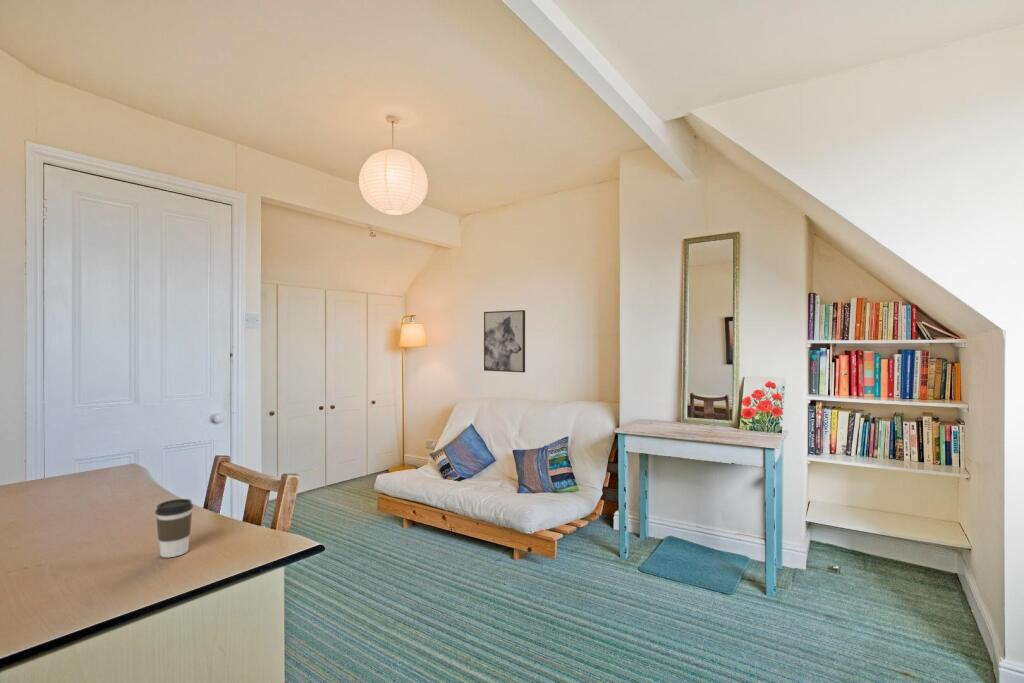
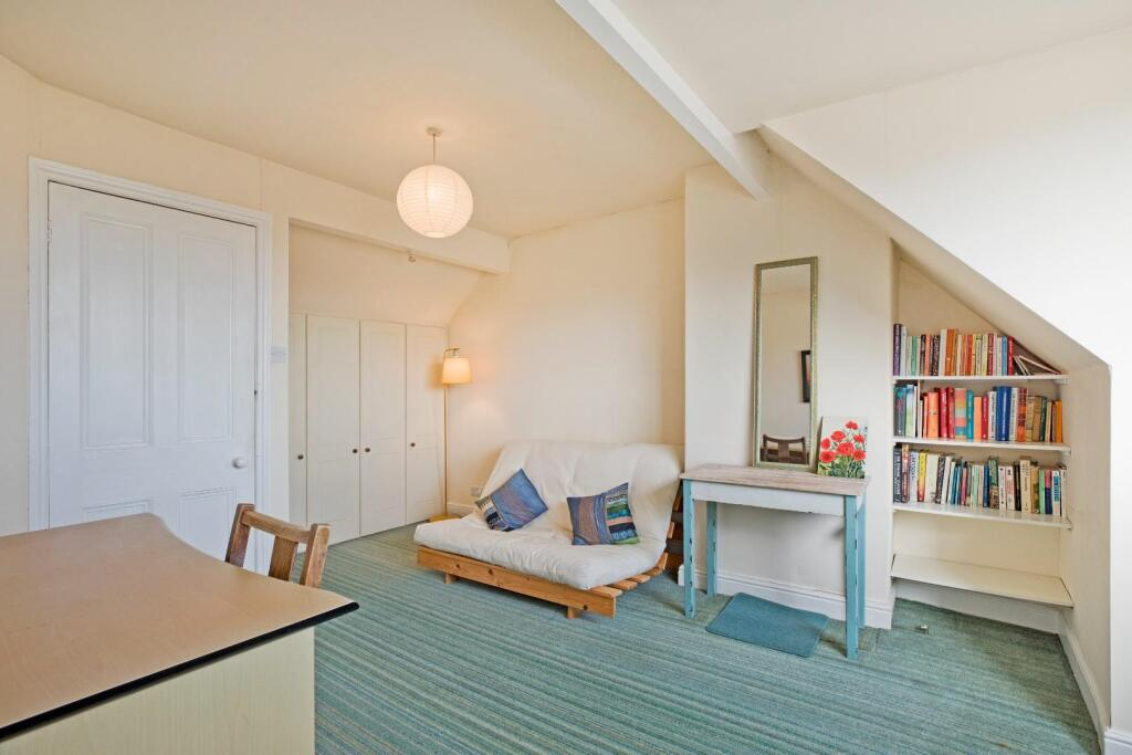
- coffee cup (174, 527)
- wall art (504, 341)
